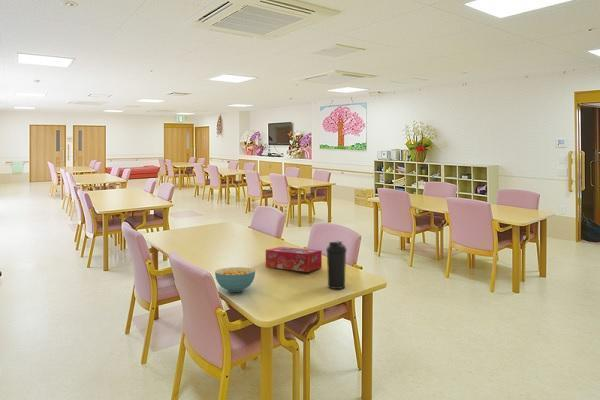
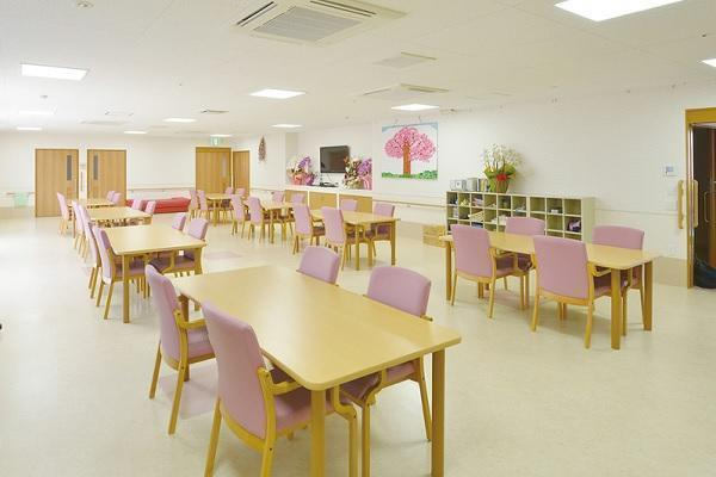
- water bottle (336, 264)
- cereal bowl (235, 280)
- tissue box (293, 258)
